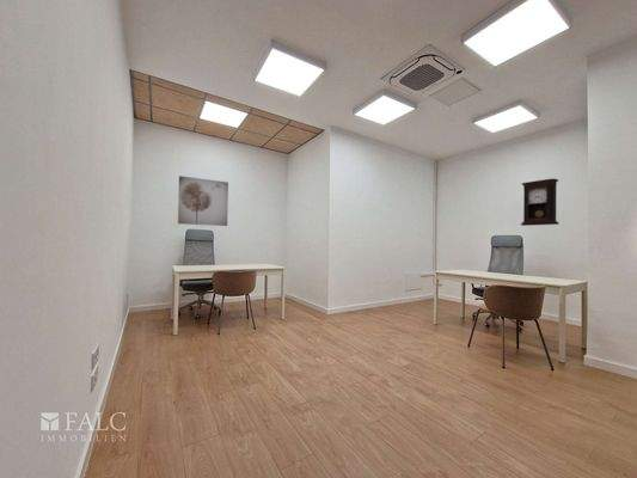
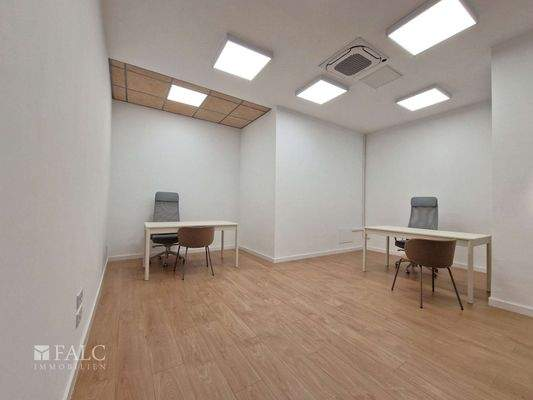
- pendulum clock (538, 202)
- wall art (203, 202)
